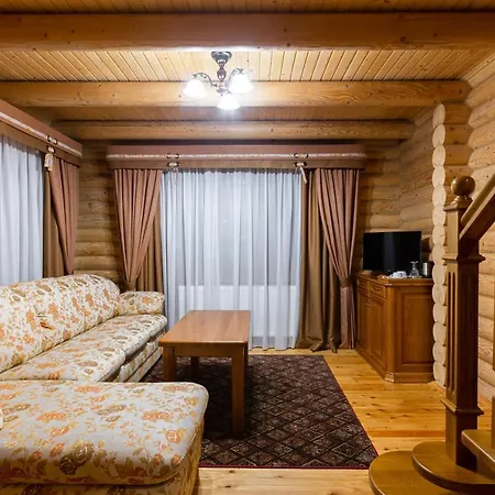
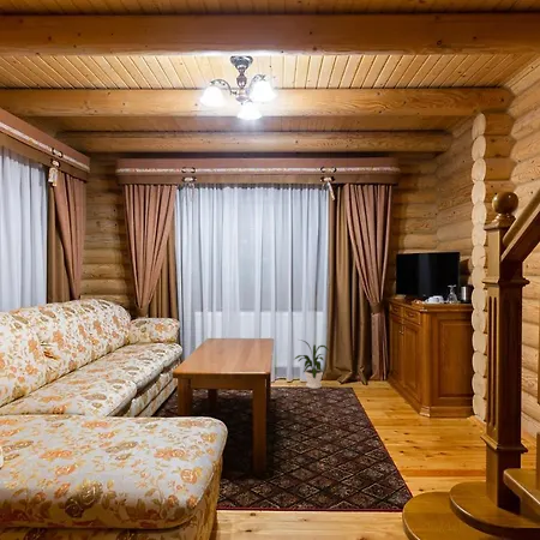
+ house plant (311, 362)
